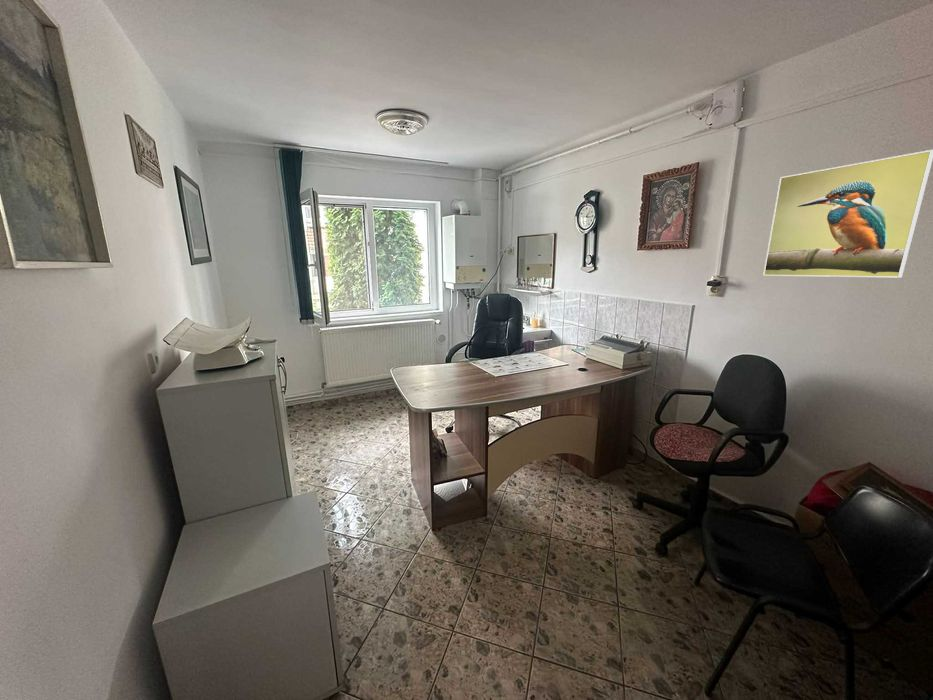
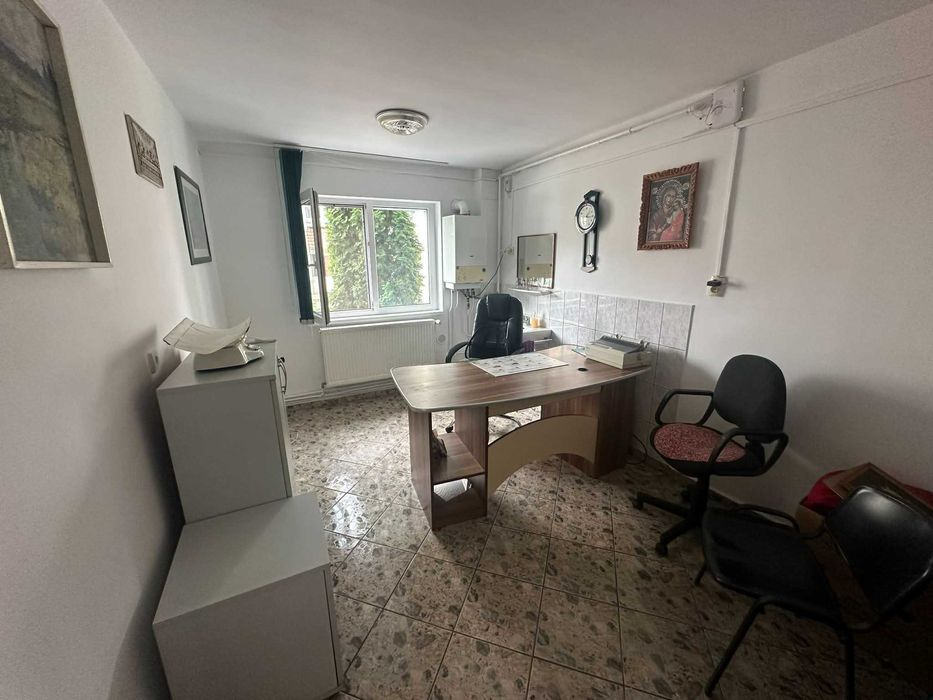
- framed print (835, 222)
